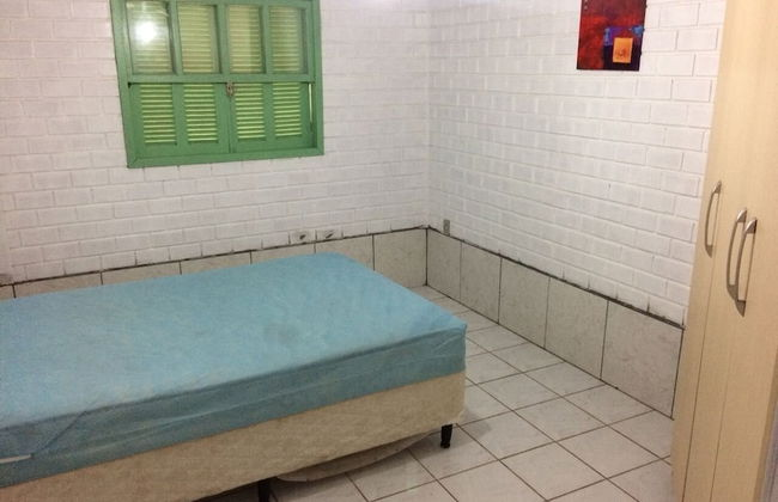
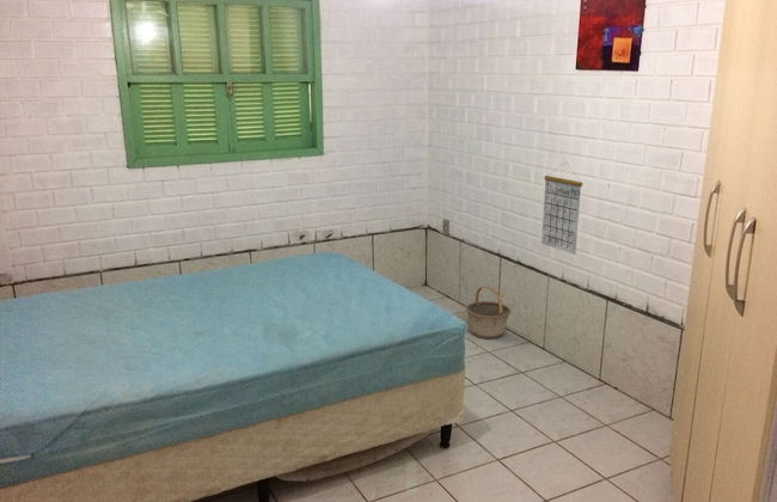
+ basket (488, 310)
+ calendar (561, 206)
